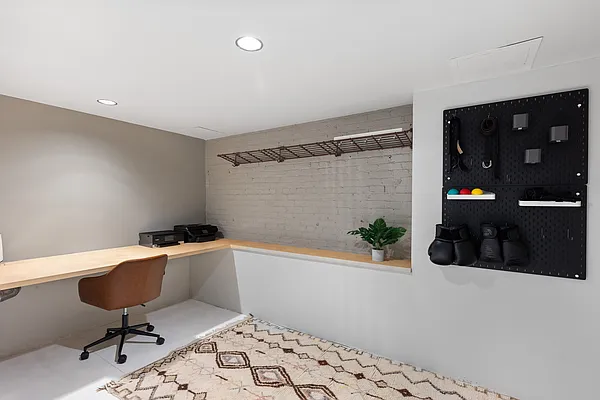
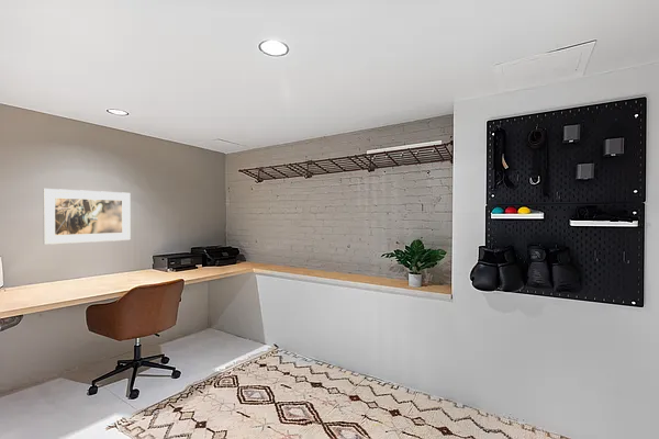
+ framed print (90, 216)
